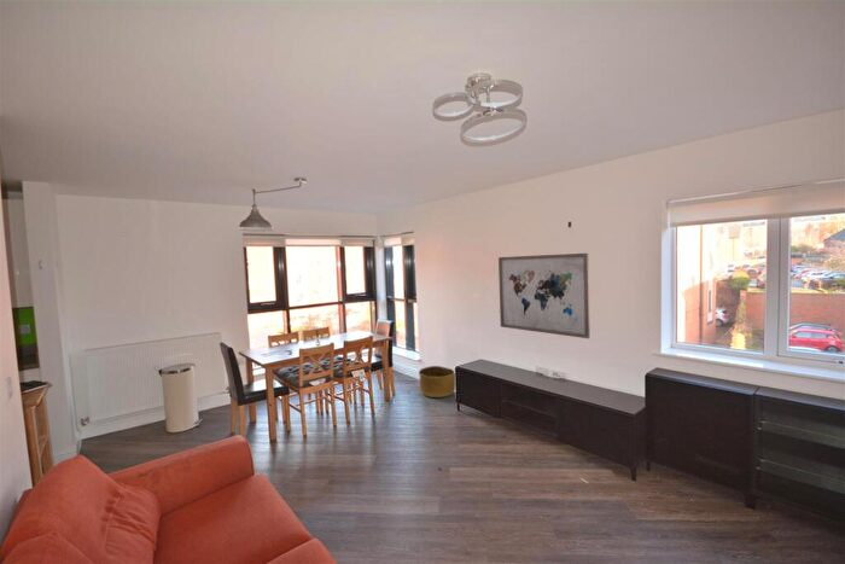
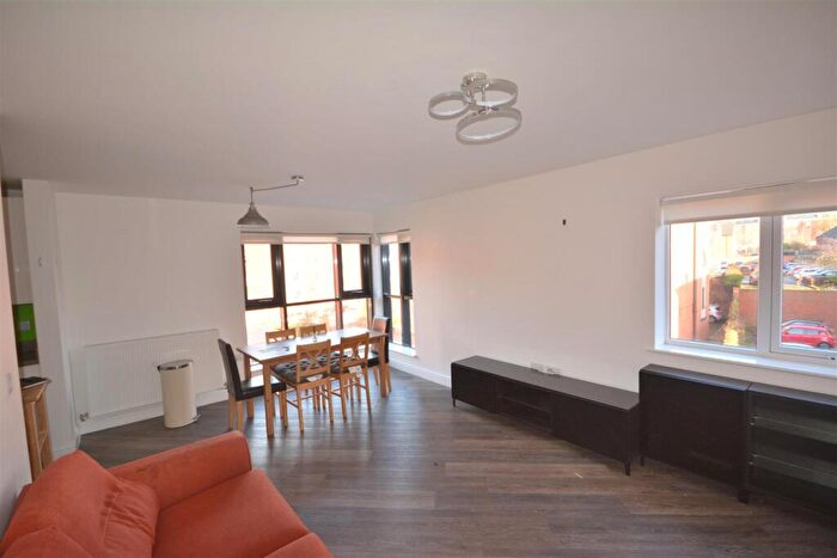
- basket (437, 382)
- wall art (540, 293)
